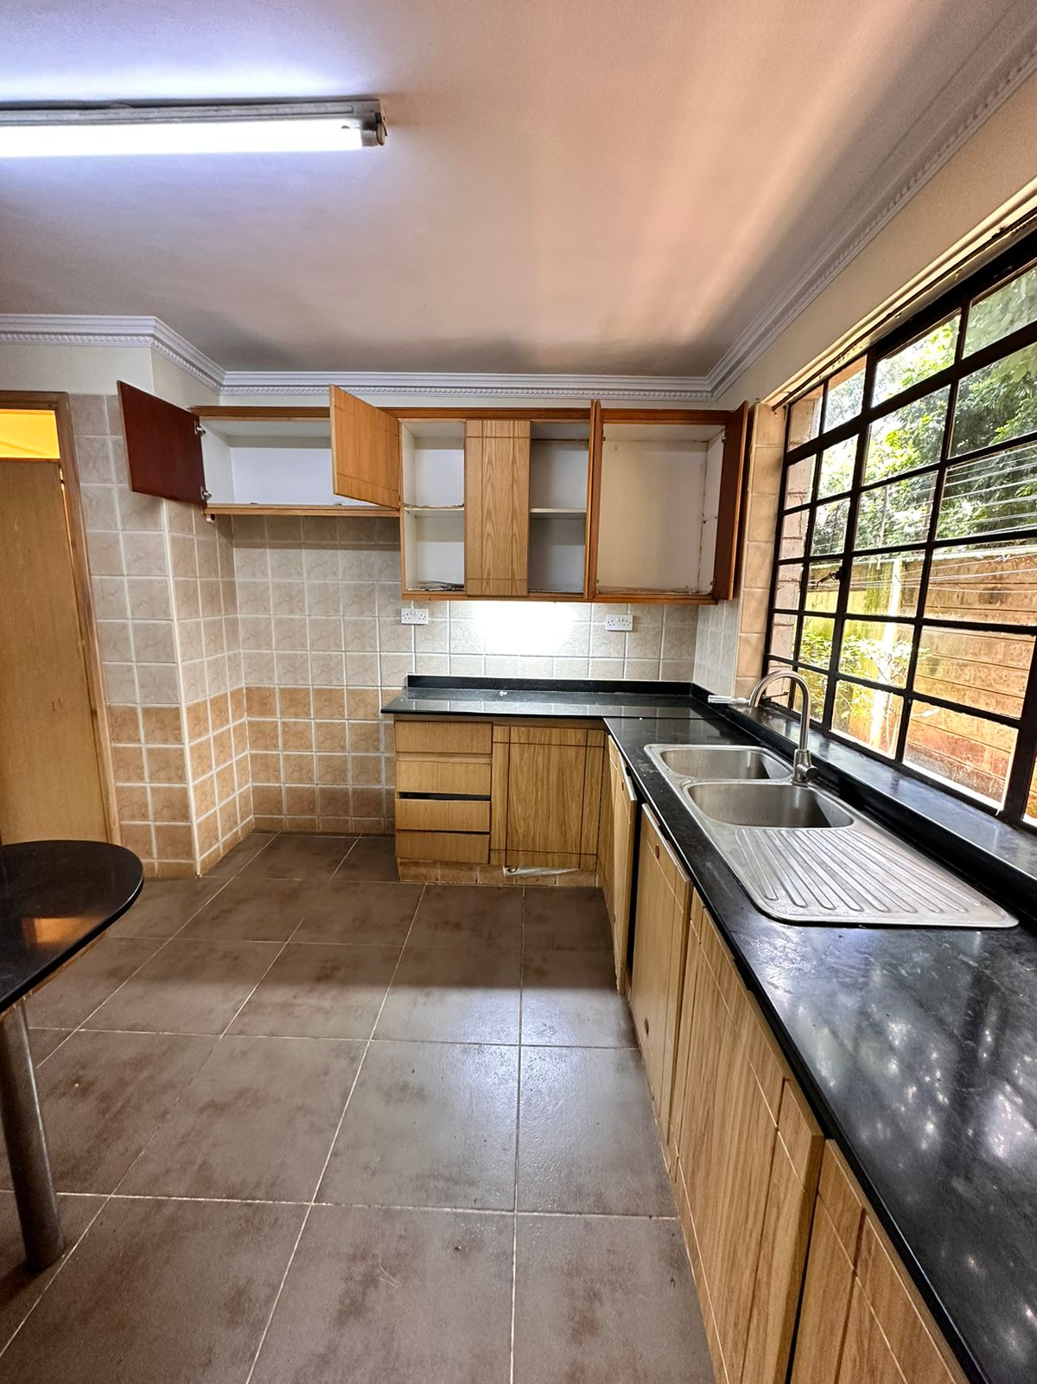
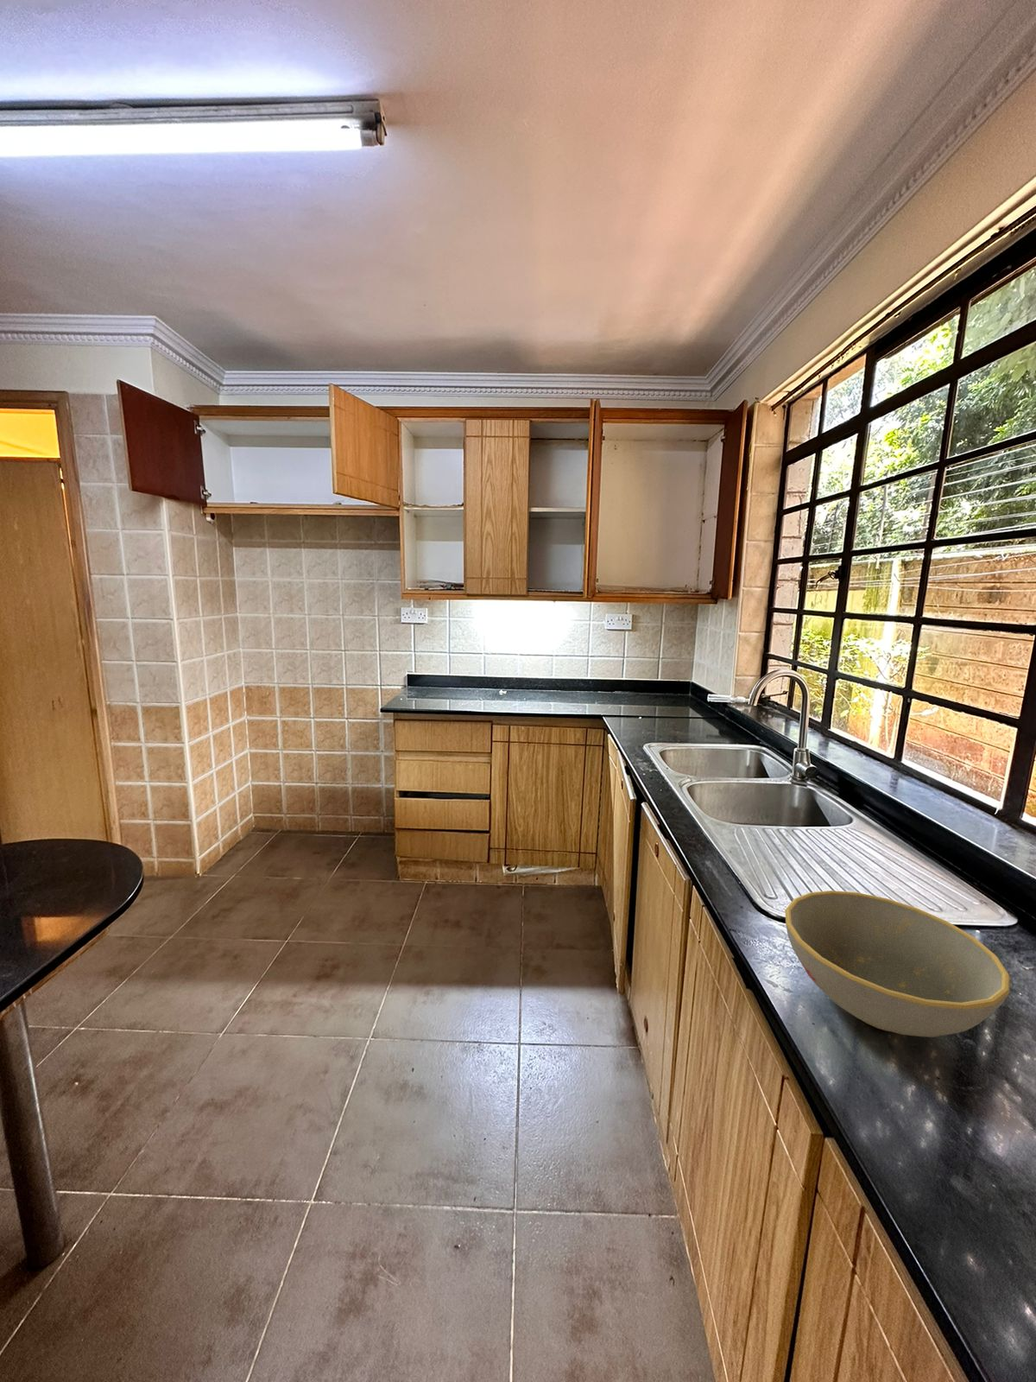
+ bowl (881, 974)
